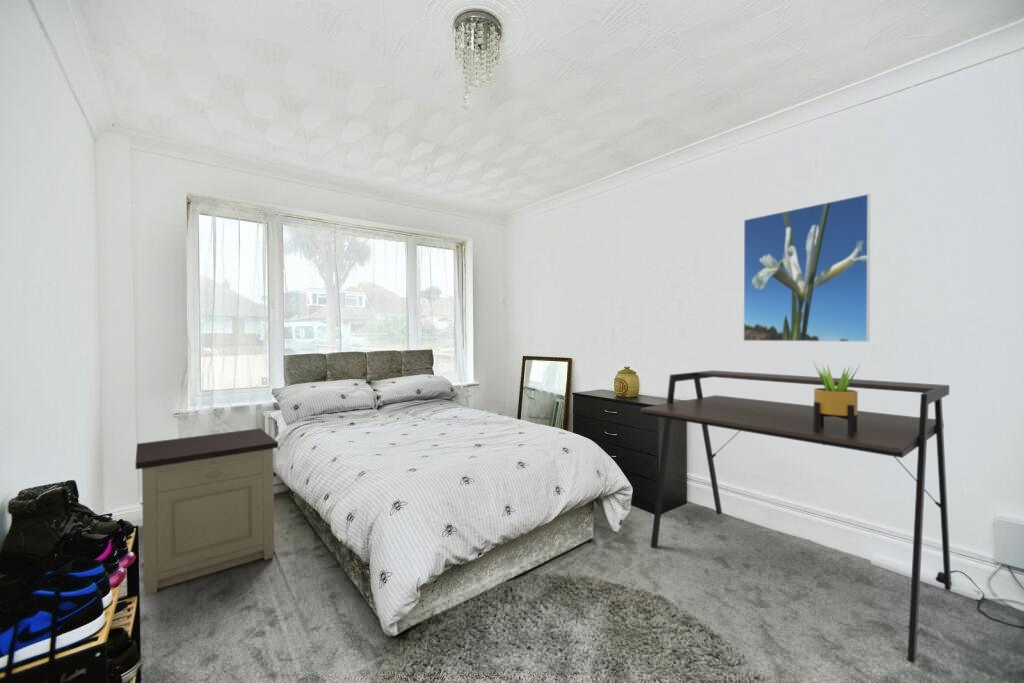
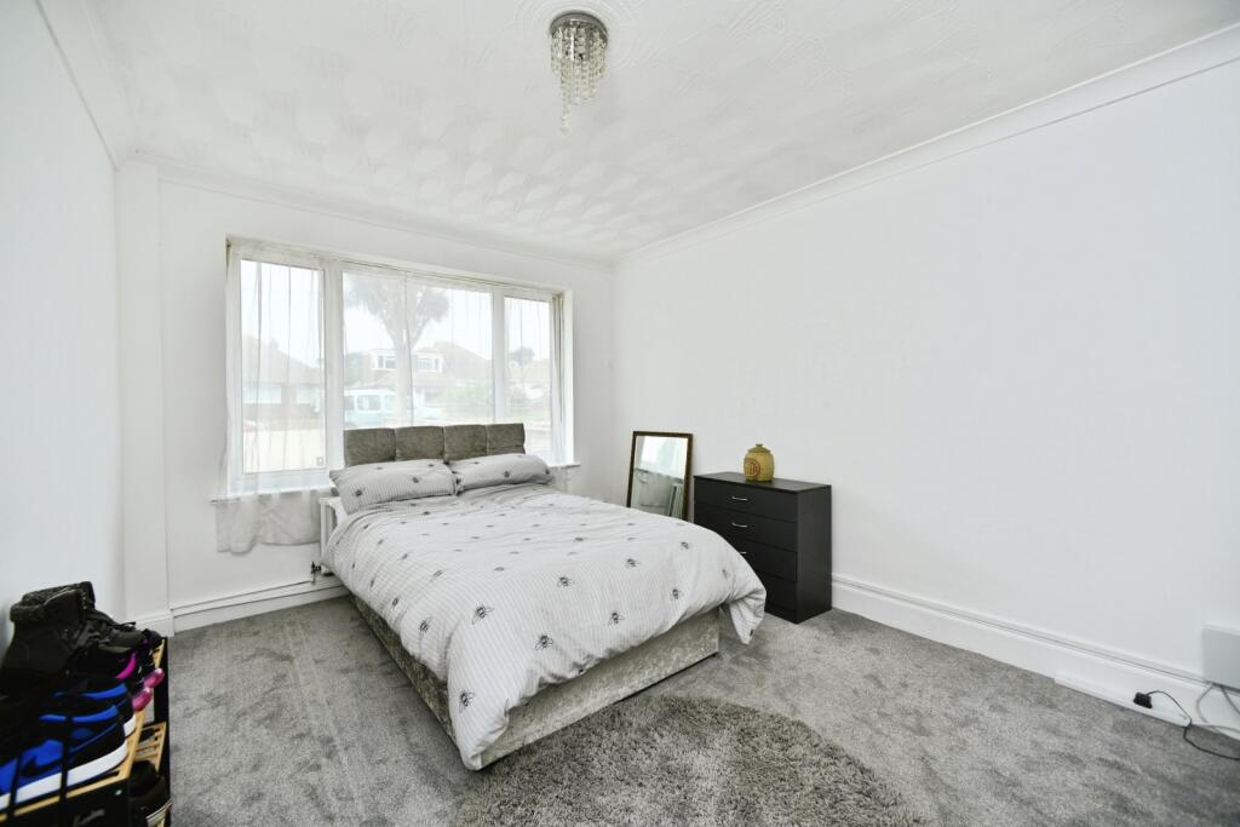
- desk (787, 438)
- potted plant (835, 395)
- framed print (800, 275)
- nightstand (208, 500)
